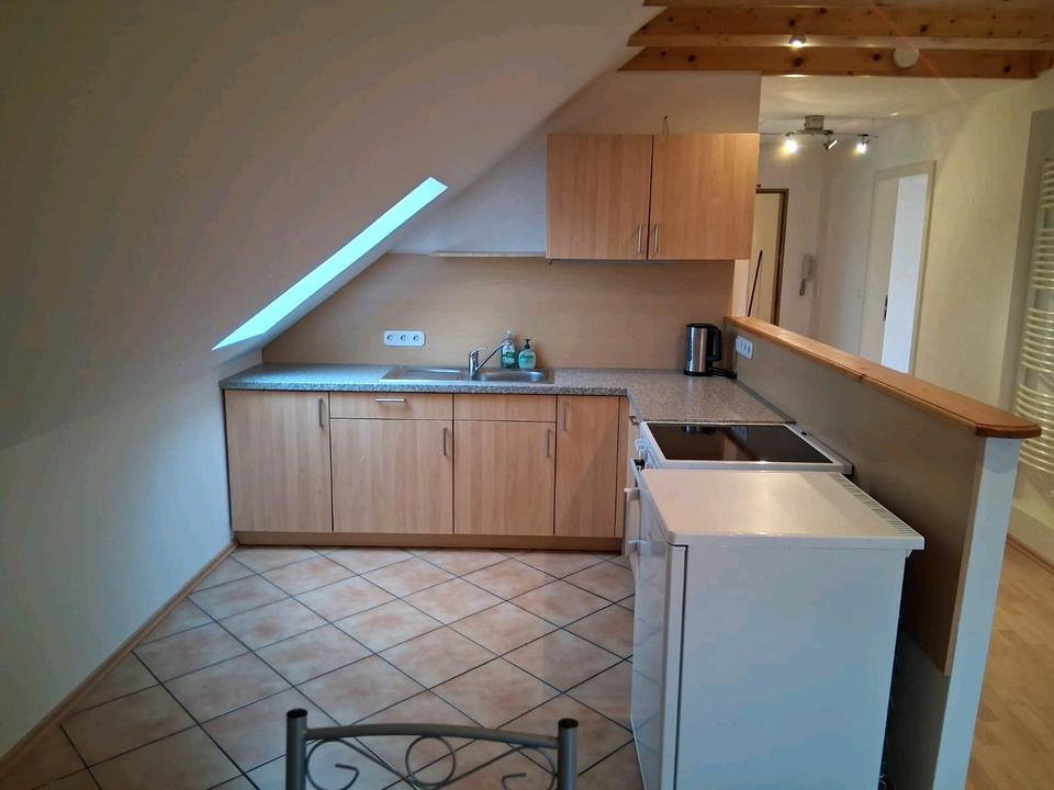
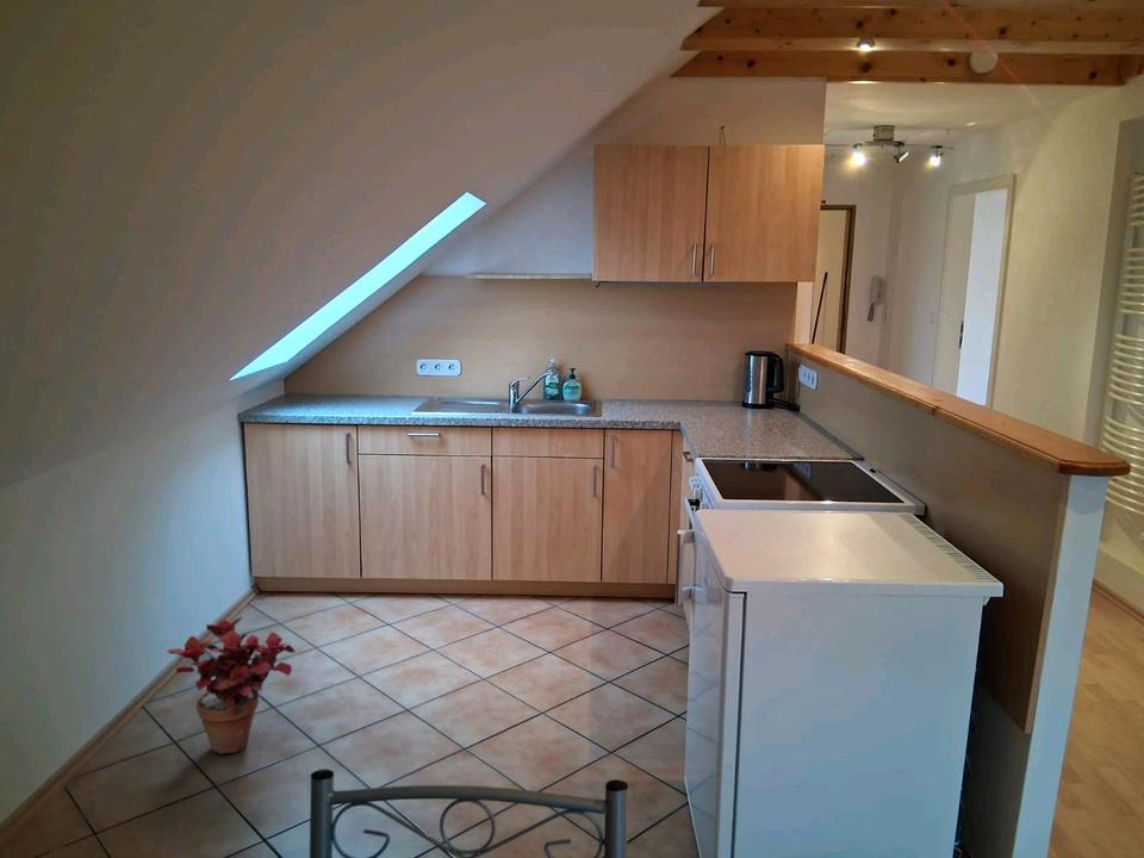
+ potted plant (236, 688)
